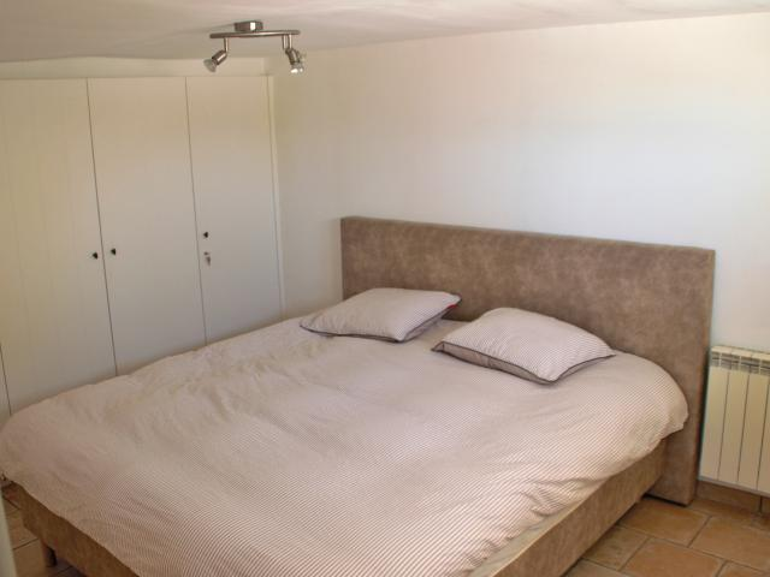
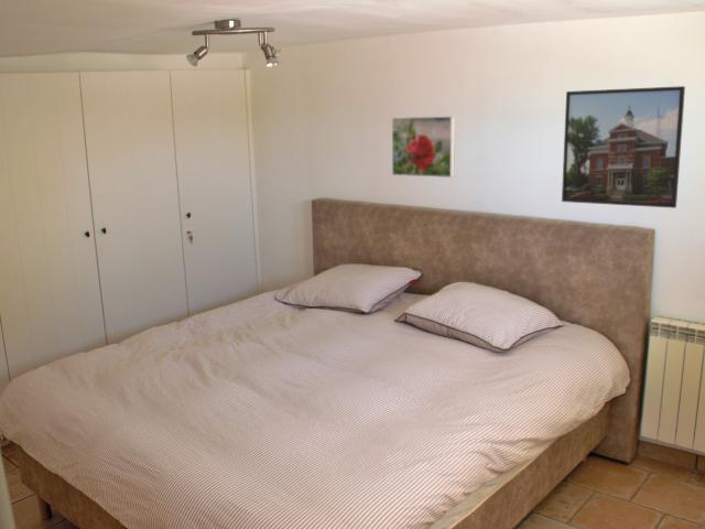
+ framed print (422, 147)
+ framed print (619, 148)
